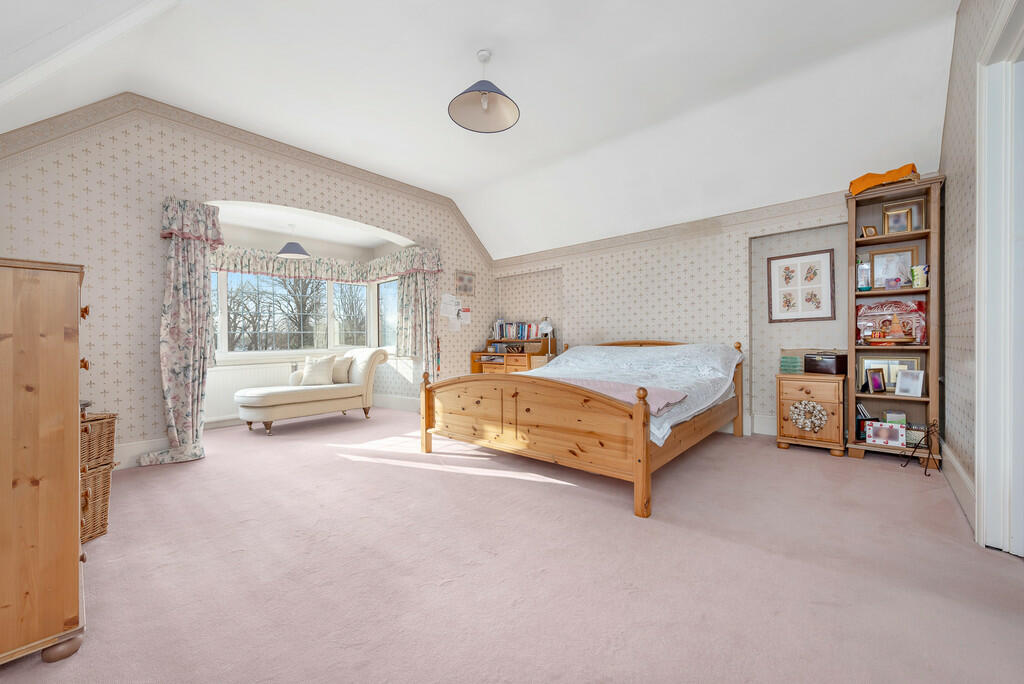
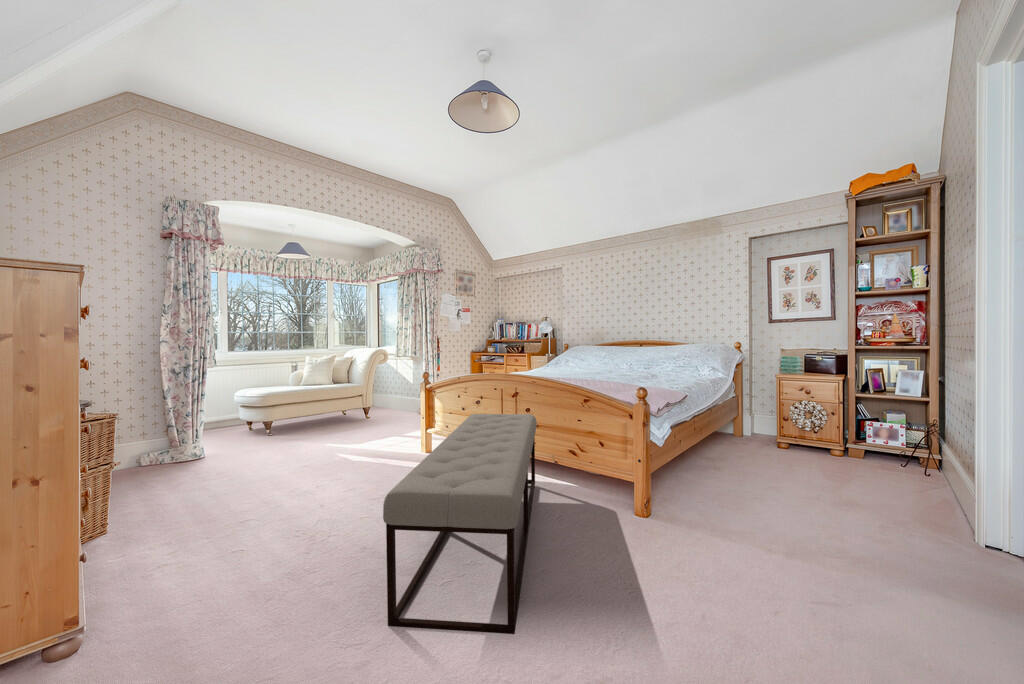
+ bench (484, 485)
